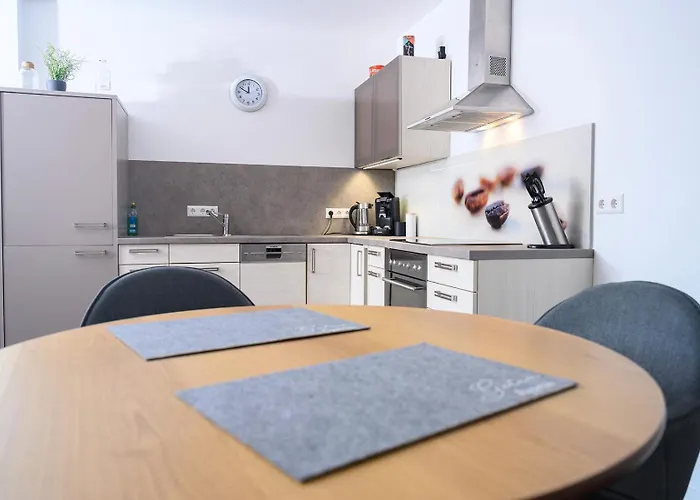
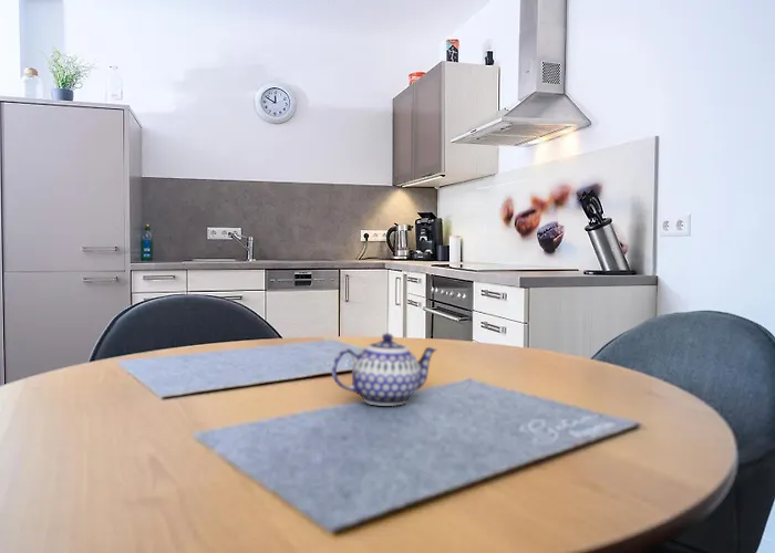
+ teapot (385, 367)
